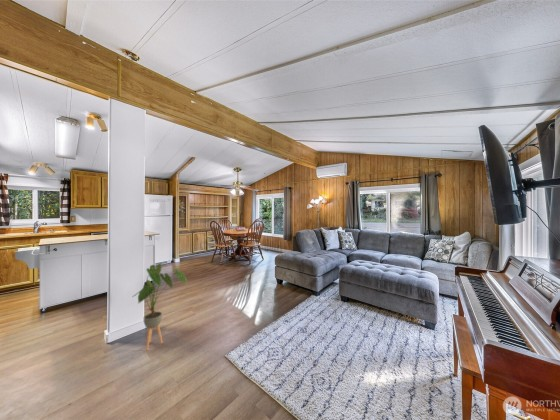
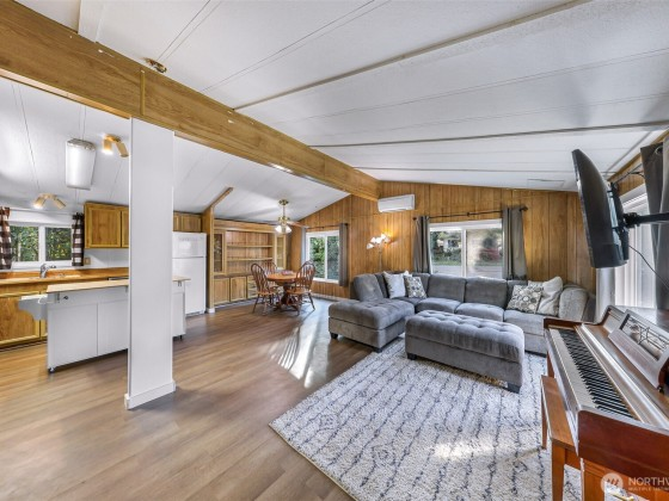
- house plant (155, 302)
